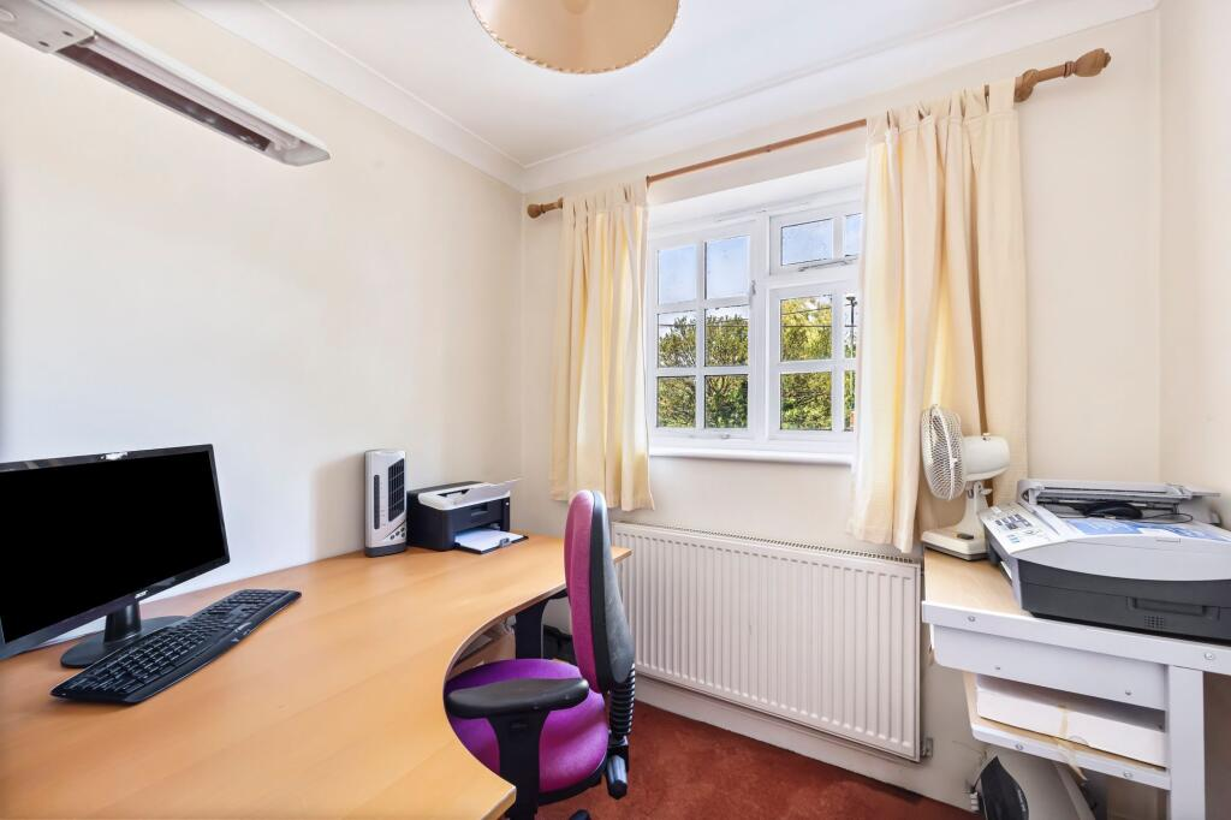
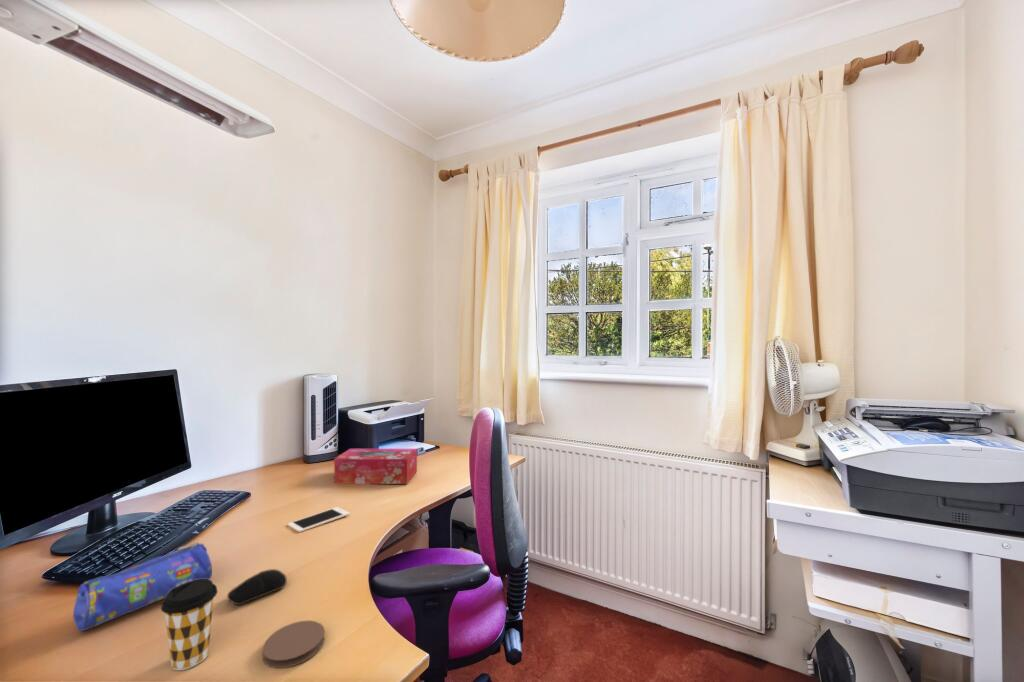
+ tissue box (377, 465)
+ computer mouse (258, 583)
+ pencil case (149, 580)
+ coffee cup (190, 624)
+ cell phone (319, 518)
+ coaster (294, 642)
